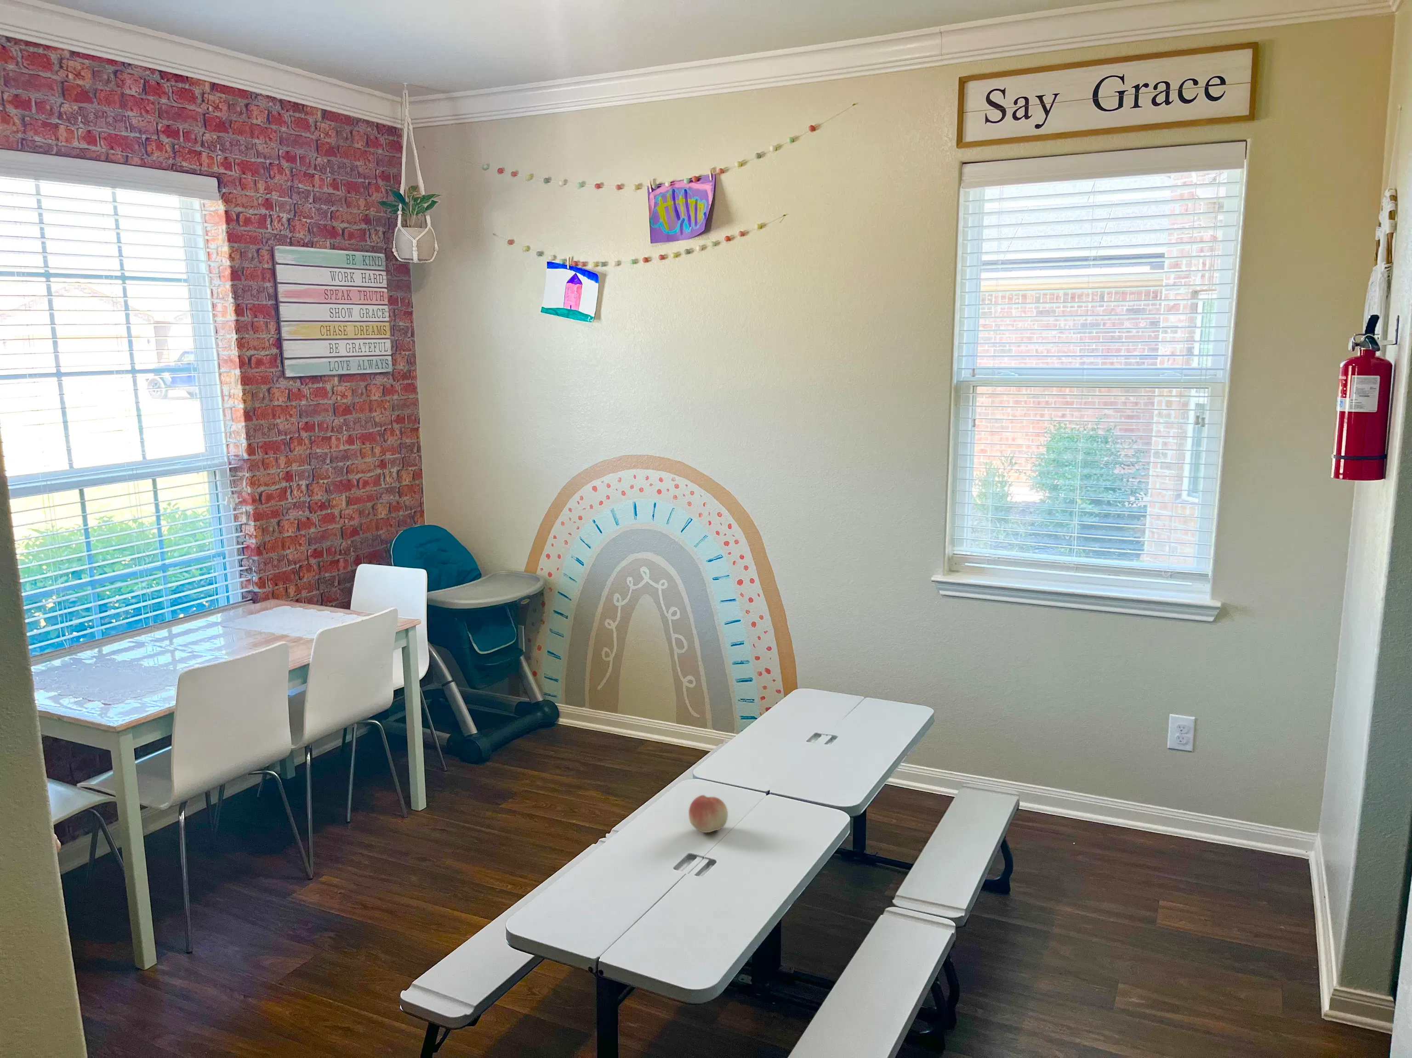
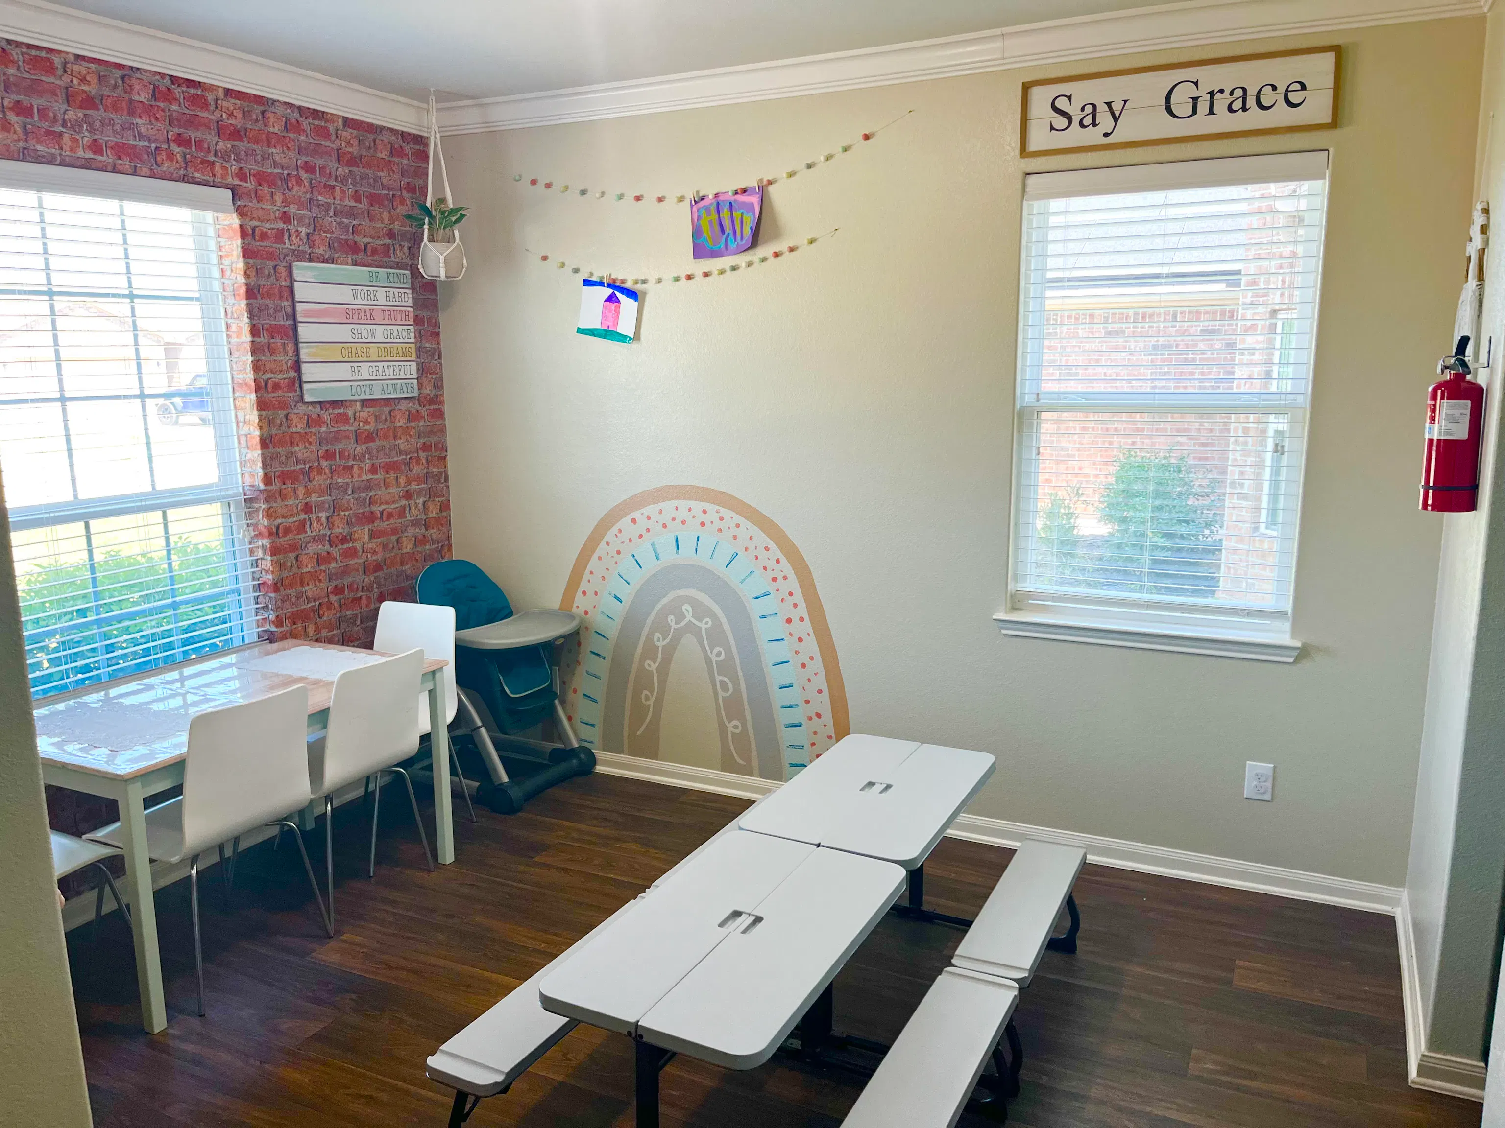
- fruit (708, 814)
